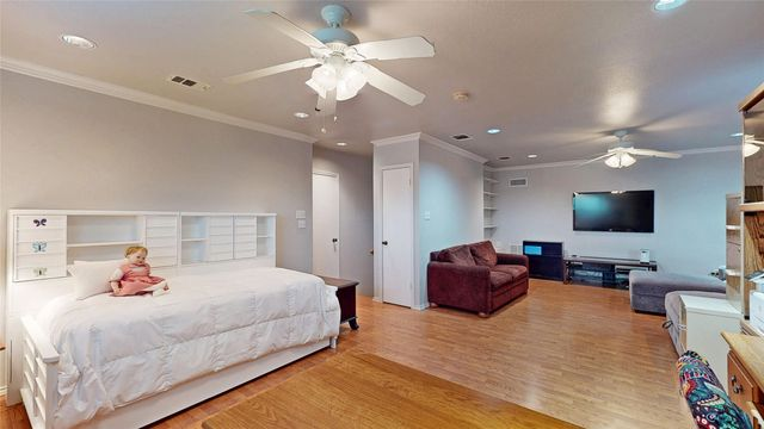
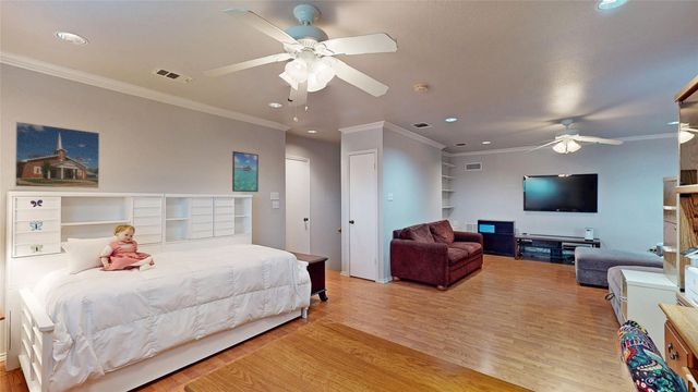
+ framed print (245, 172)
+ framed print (60, 157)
